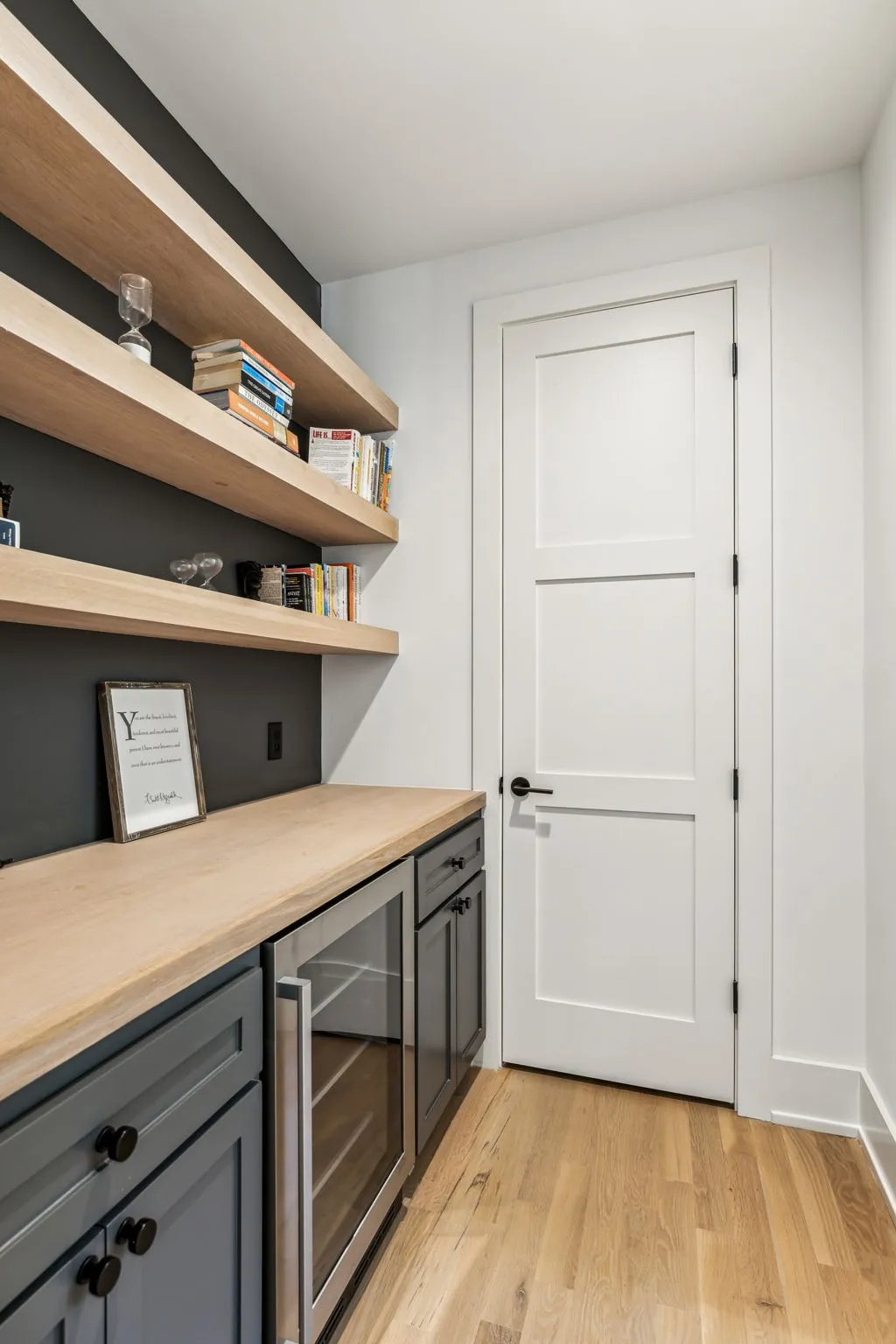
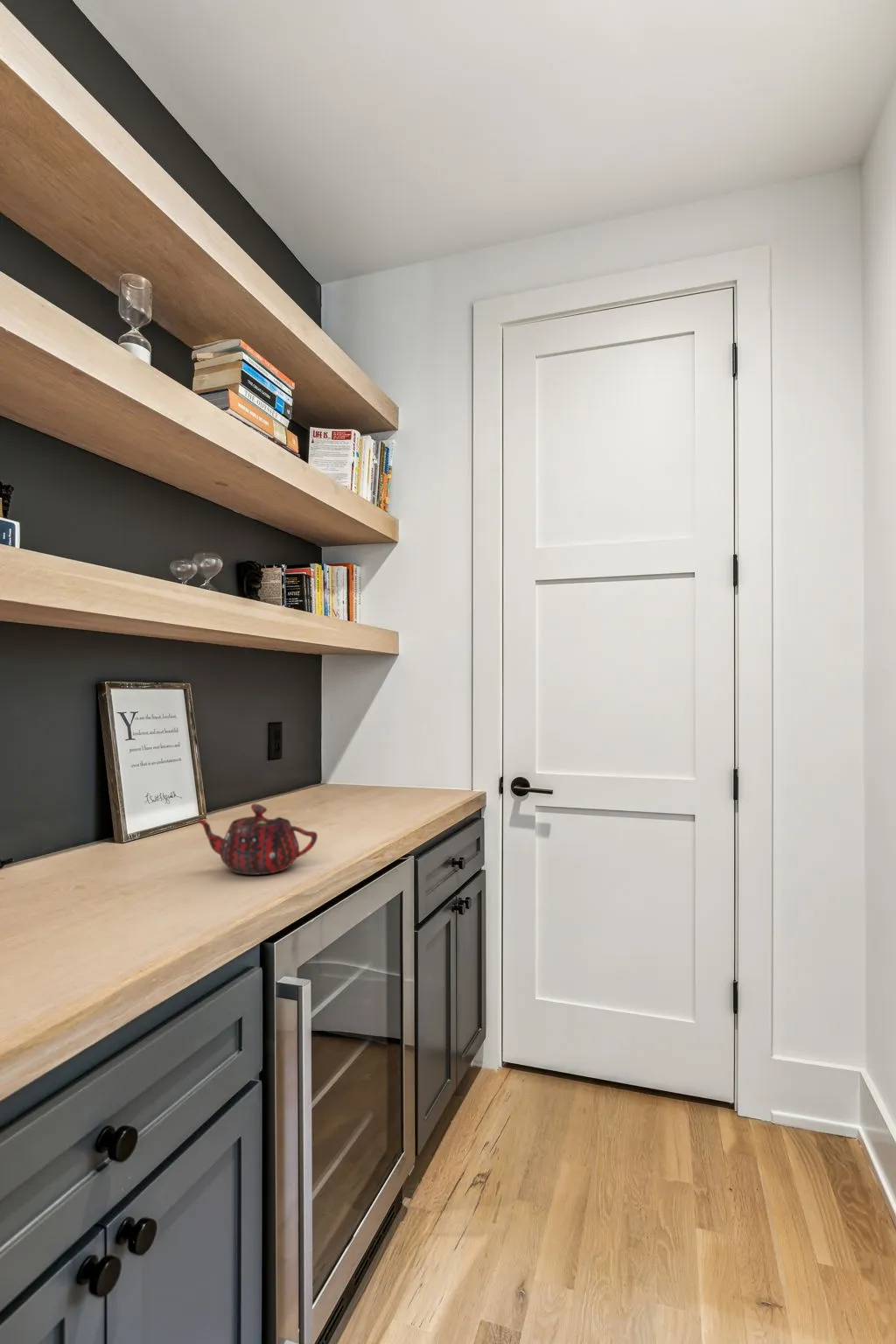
+ teapot (256, 836)
